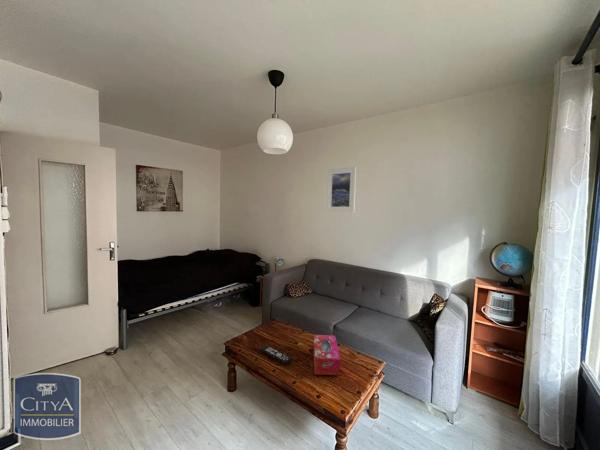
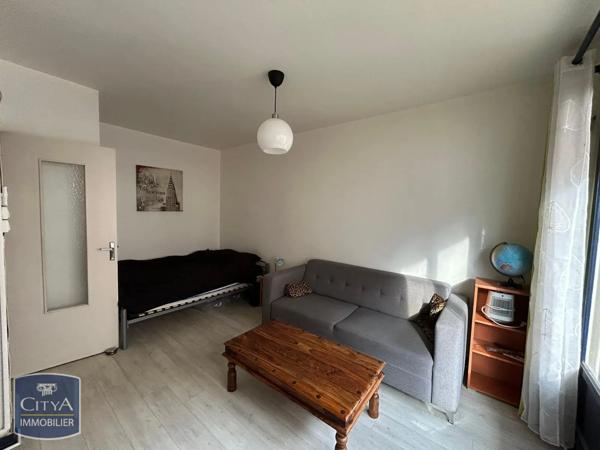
- tissue box (325, 353)
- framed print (340, 190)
- remote control (275, 354)
